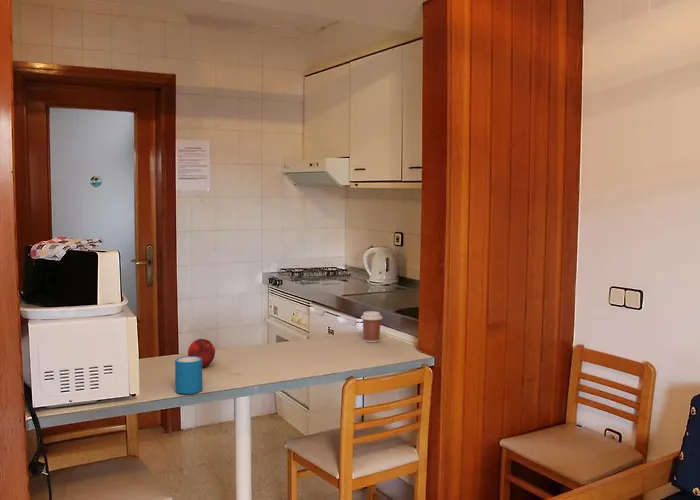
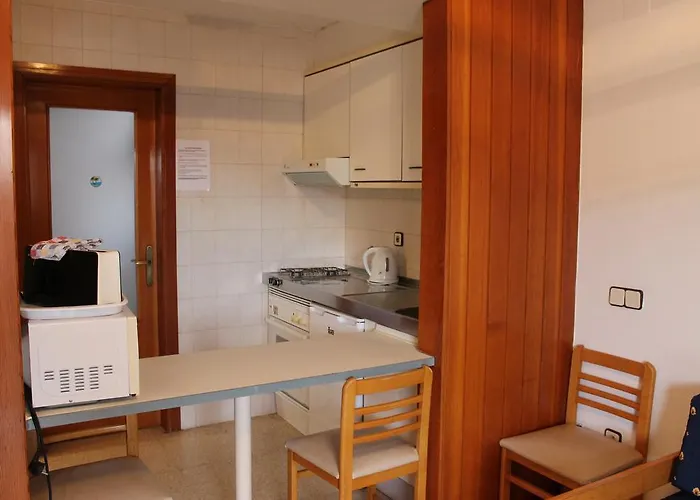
- apple (201, 353)
- coffee cup (371, 326)
- mug (186, 373)
